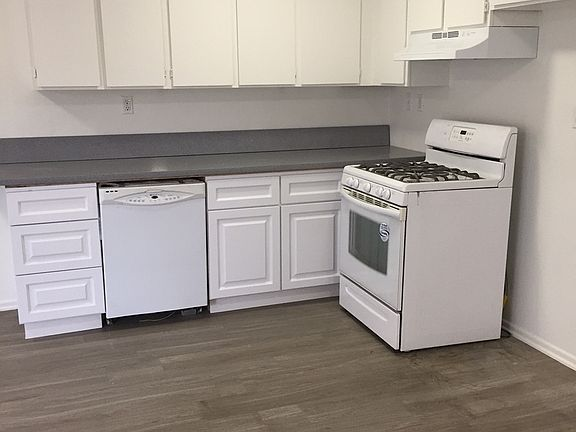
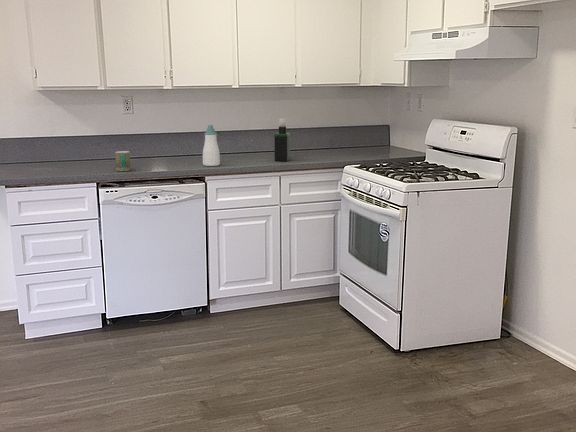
+ soap bottle (210, 145)
+ spray bottle (282, 139)
+ mug (122, 161)
